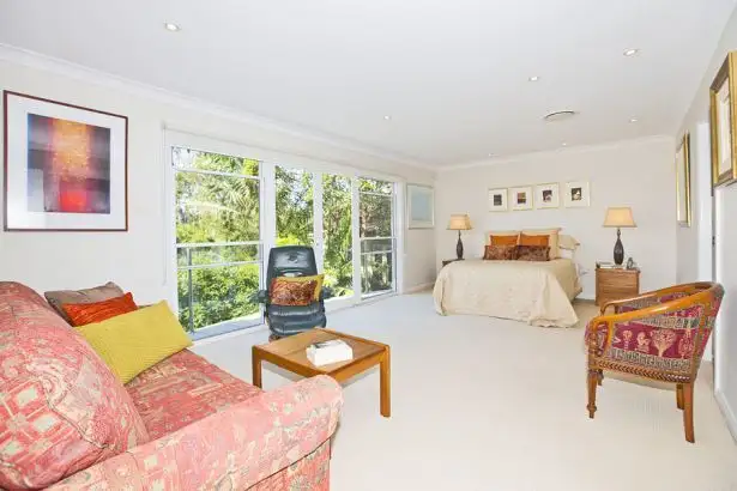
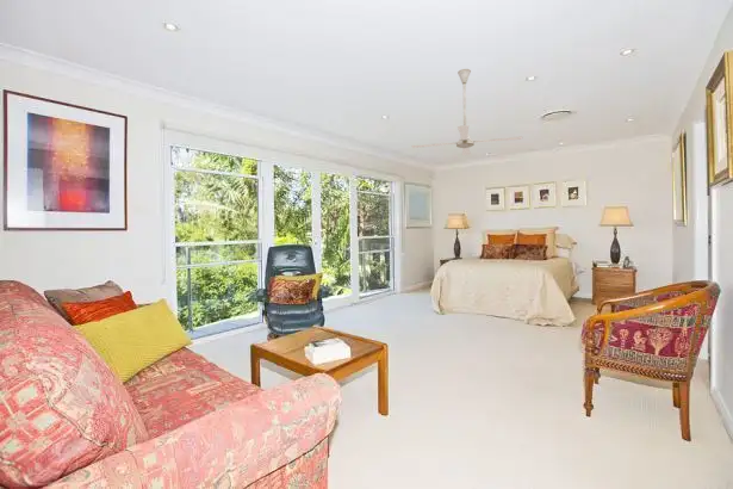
+ ceiling fan (464, 109)
